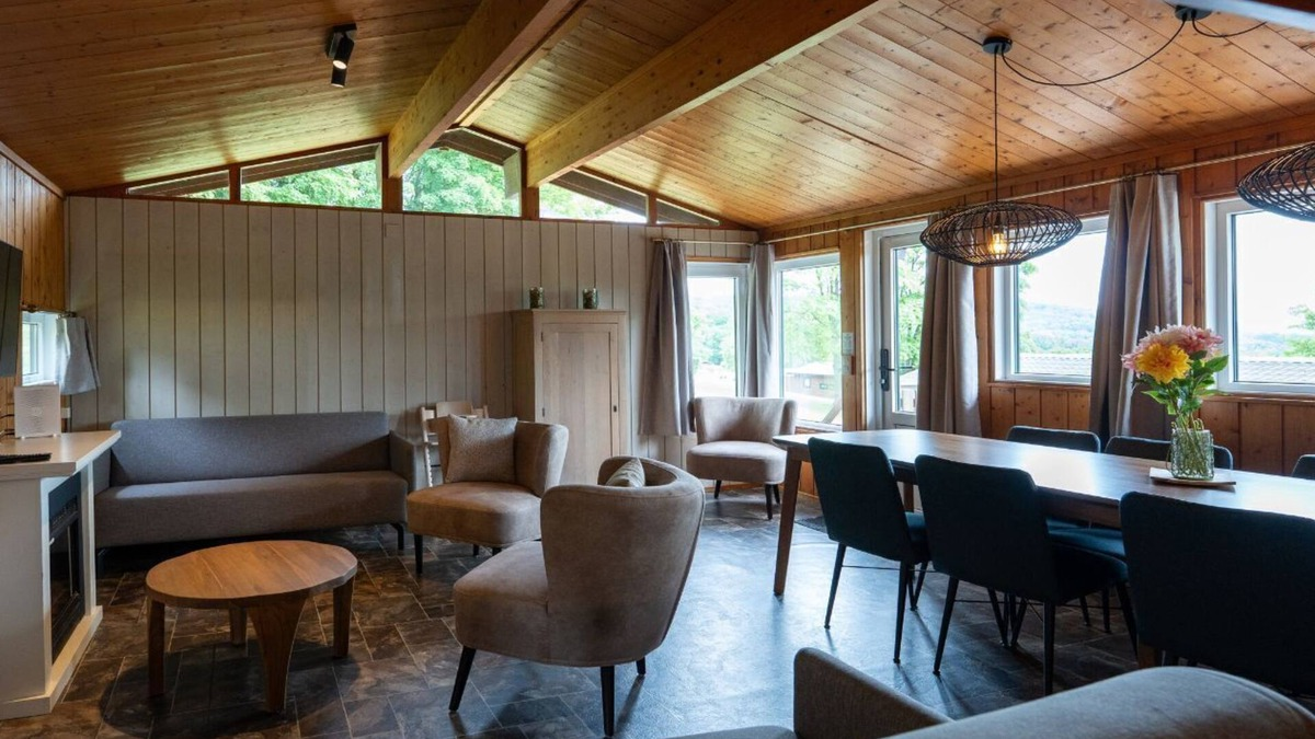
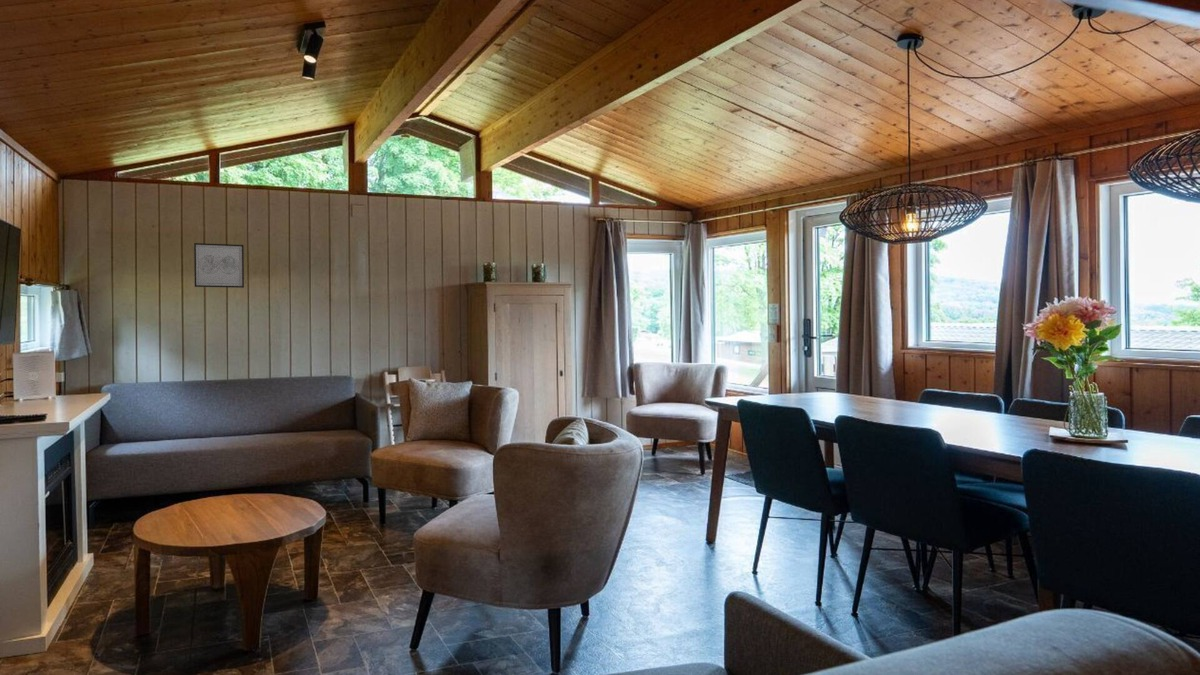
+ wall art (219, 265)
